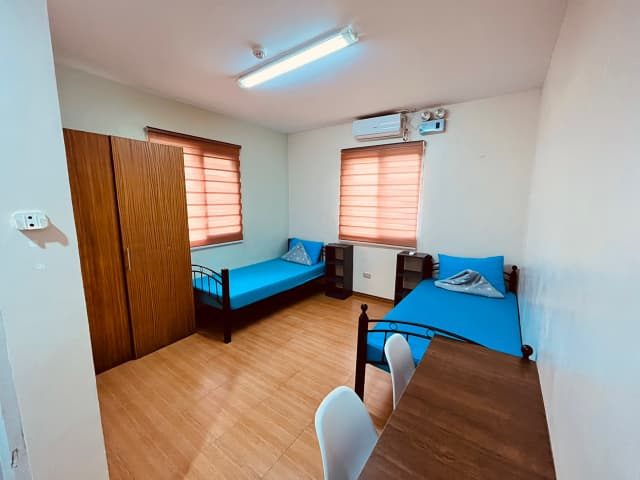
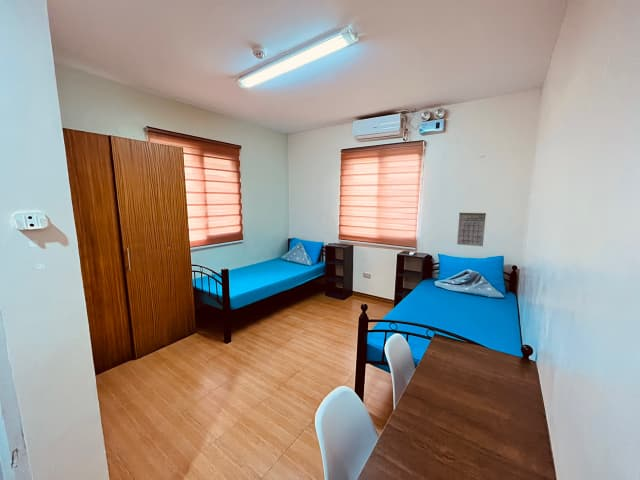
+ calendar (471, 225)
